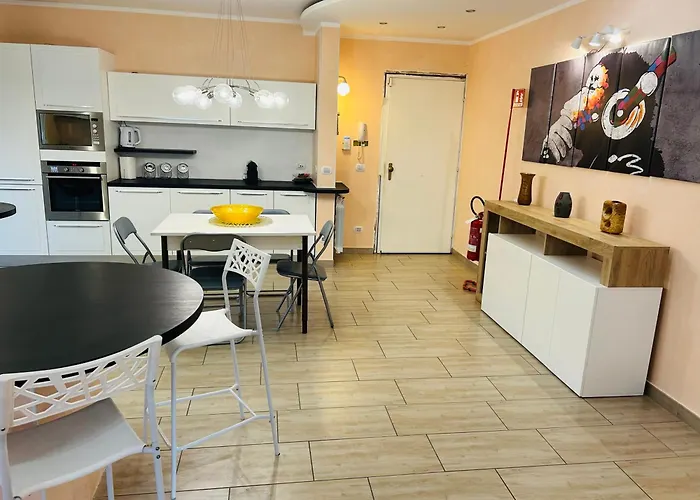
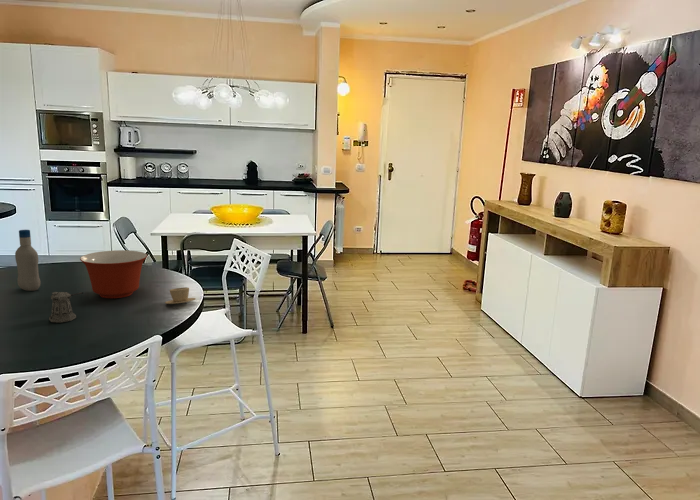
+ cup (180, 295)
+ pepper shaker (64, 304)
+ bottle (26, 260)
+ mixing bowl (115, 275)
